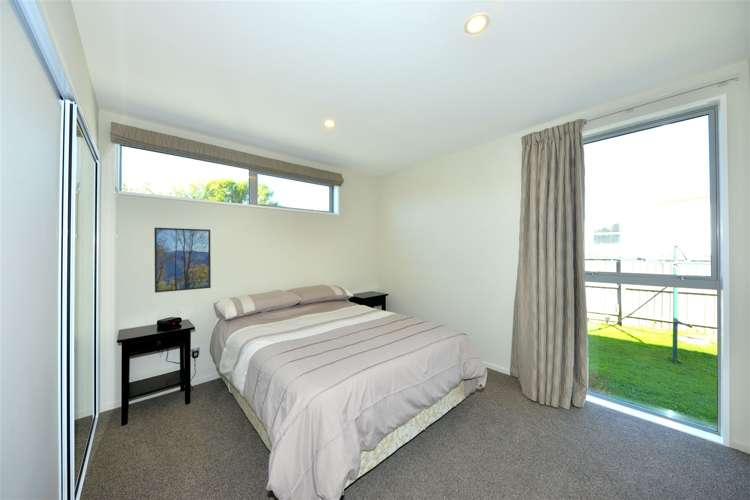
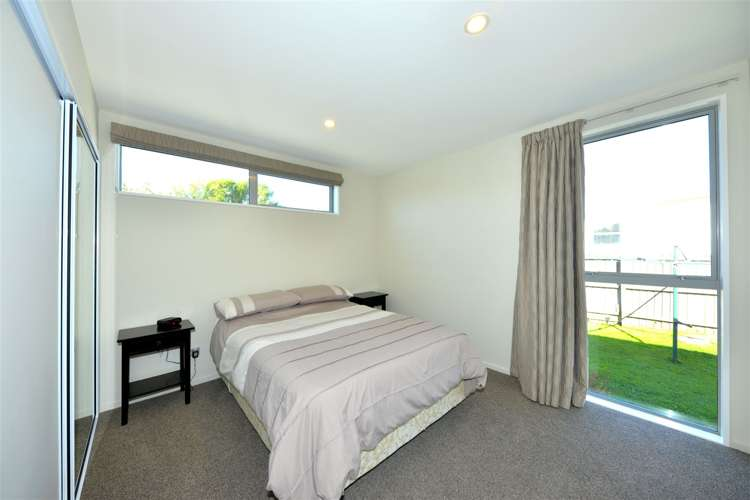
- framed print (184, 259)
